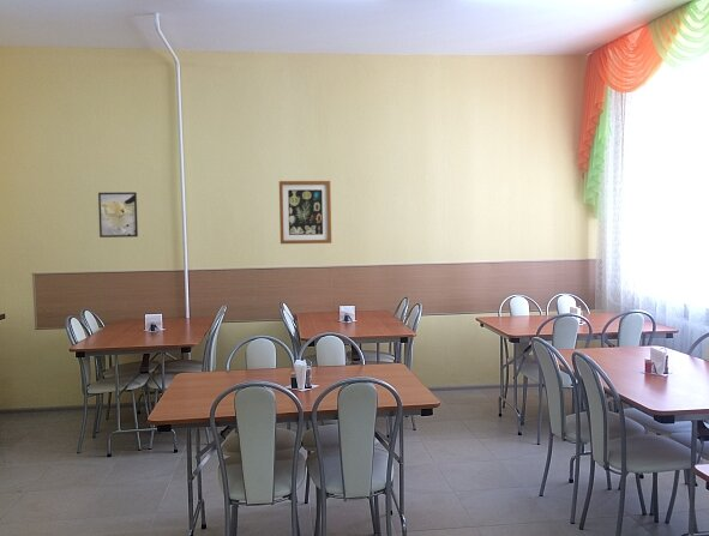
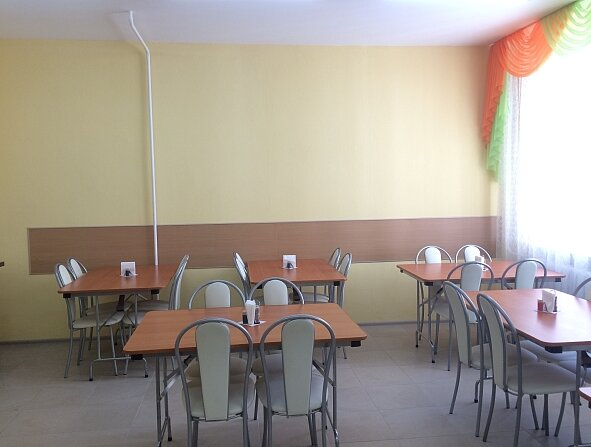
- wall art (305, 212)
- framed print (118, 215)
